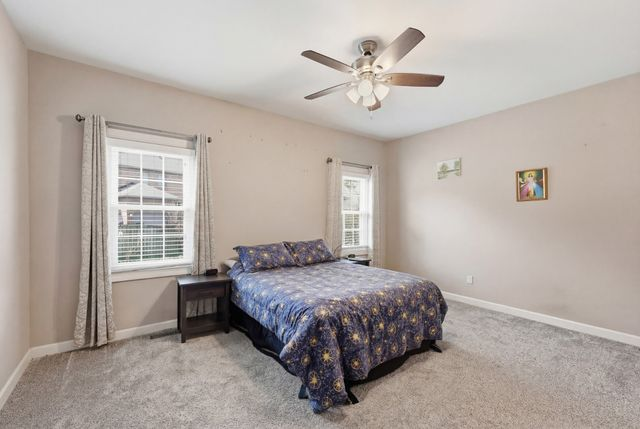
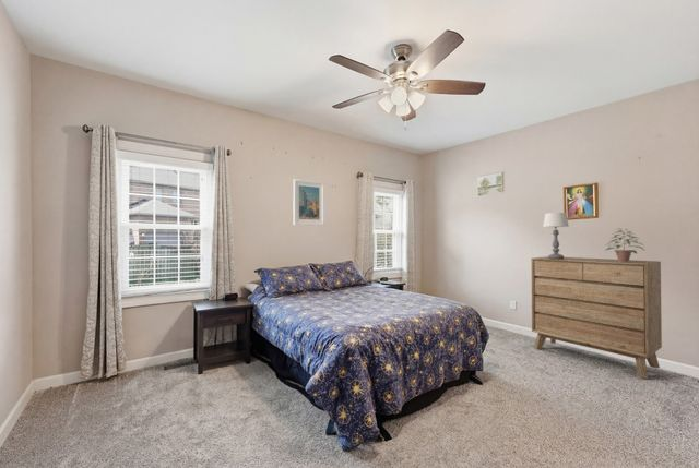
+ table lamp (555, 236)
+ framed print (309, 203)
+ dresser (591, 308)
+ potted plant (623, 243)
